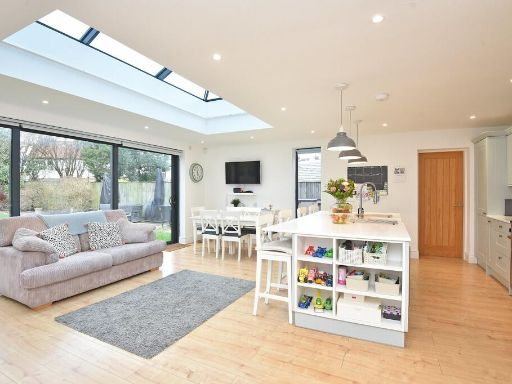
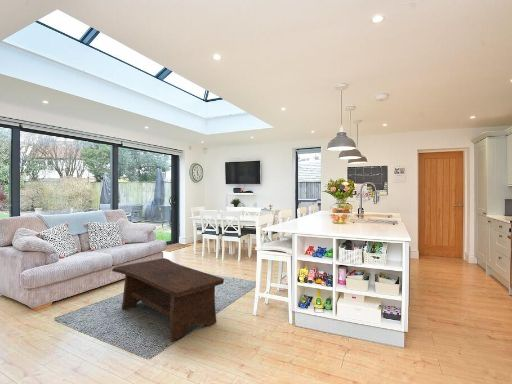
+ coffee table (166, 293)
